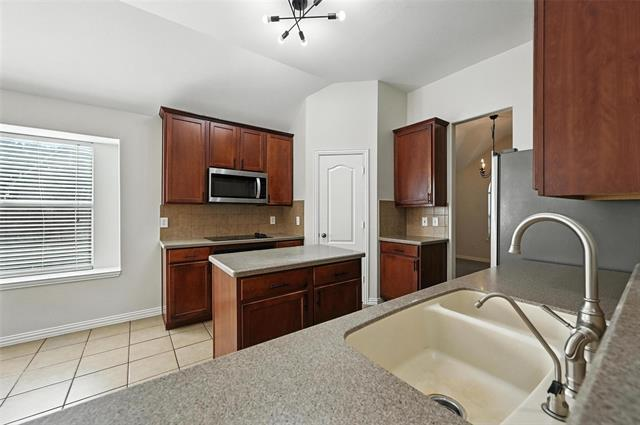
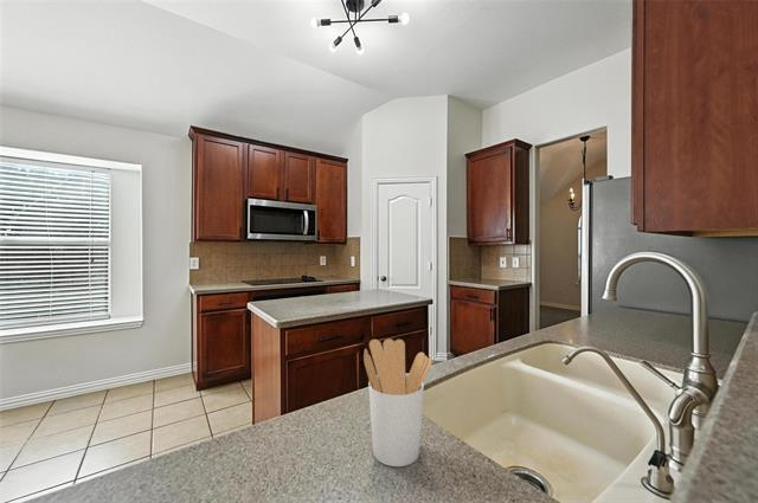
+ utensil holder (392, 393)
